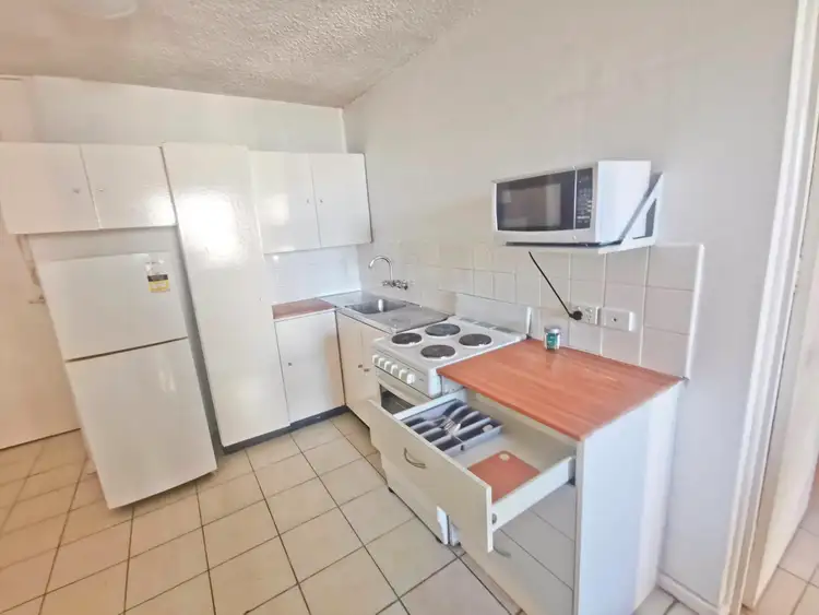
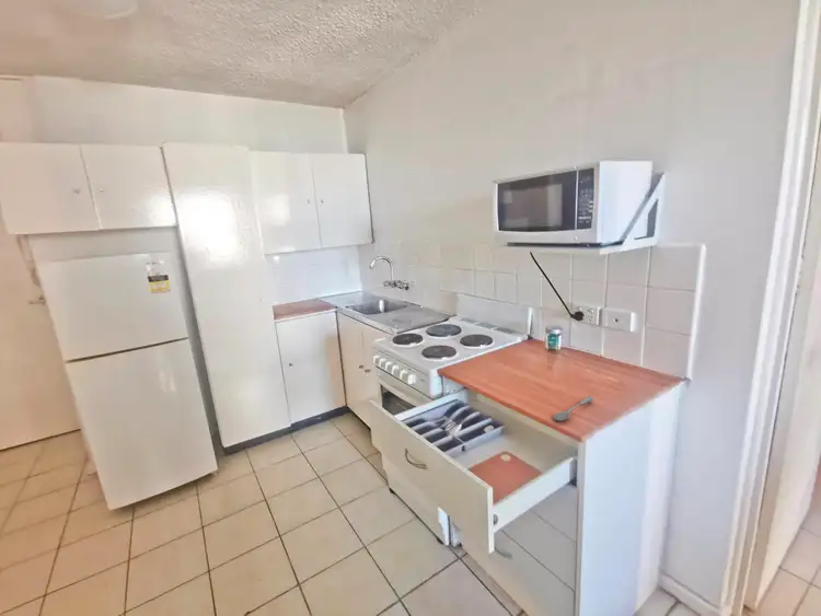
+ soupspoon (574, 407)
